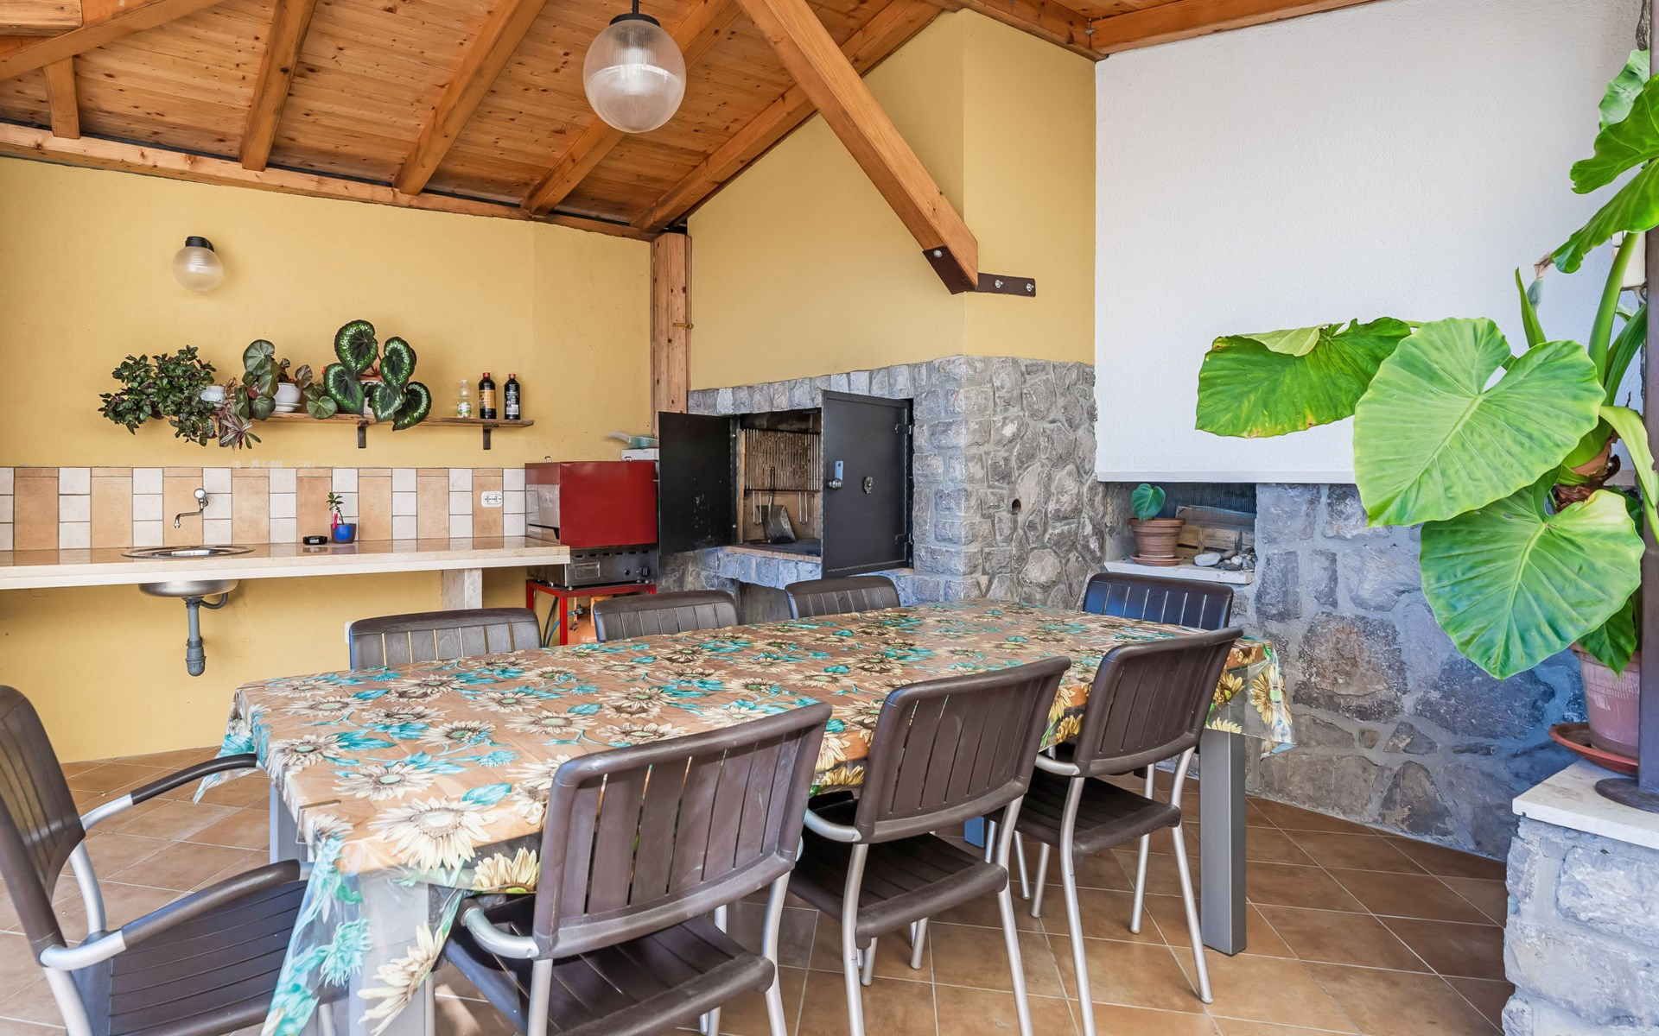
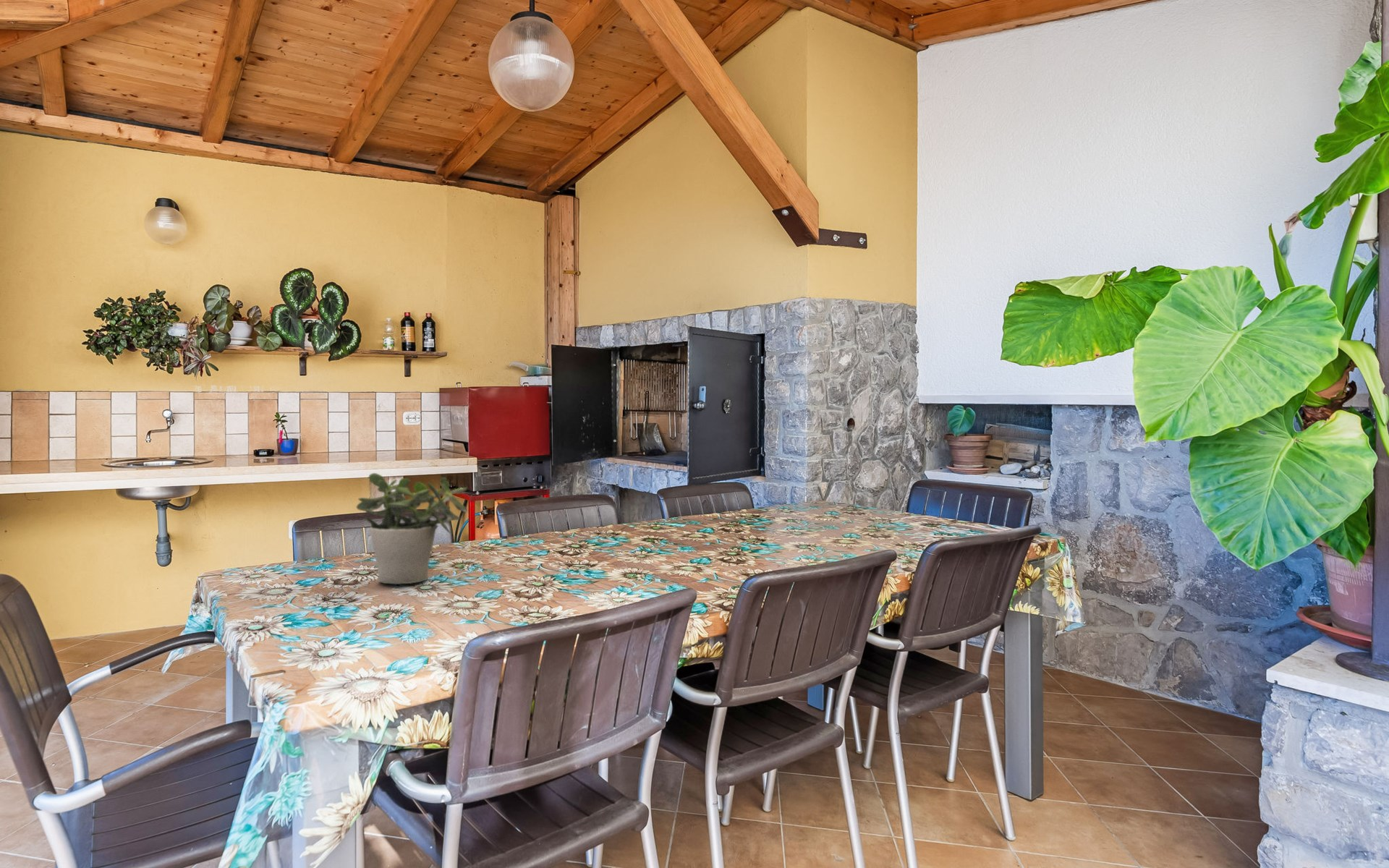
+ potted plant (411, 524)
